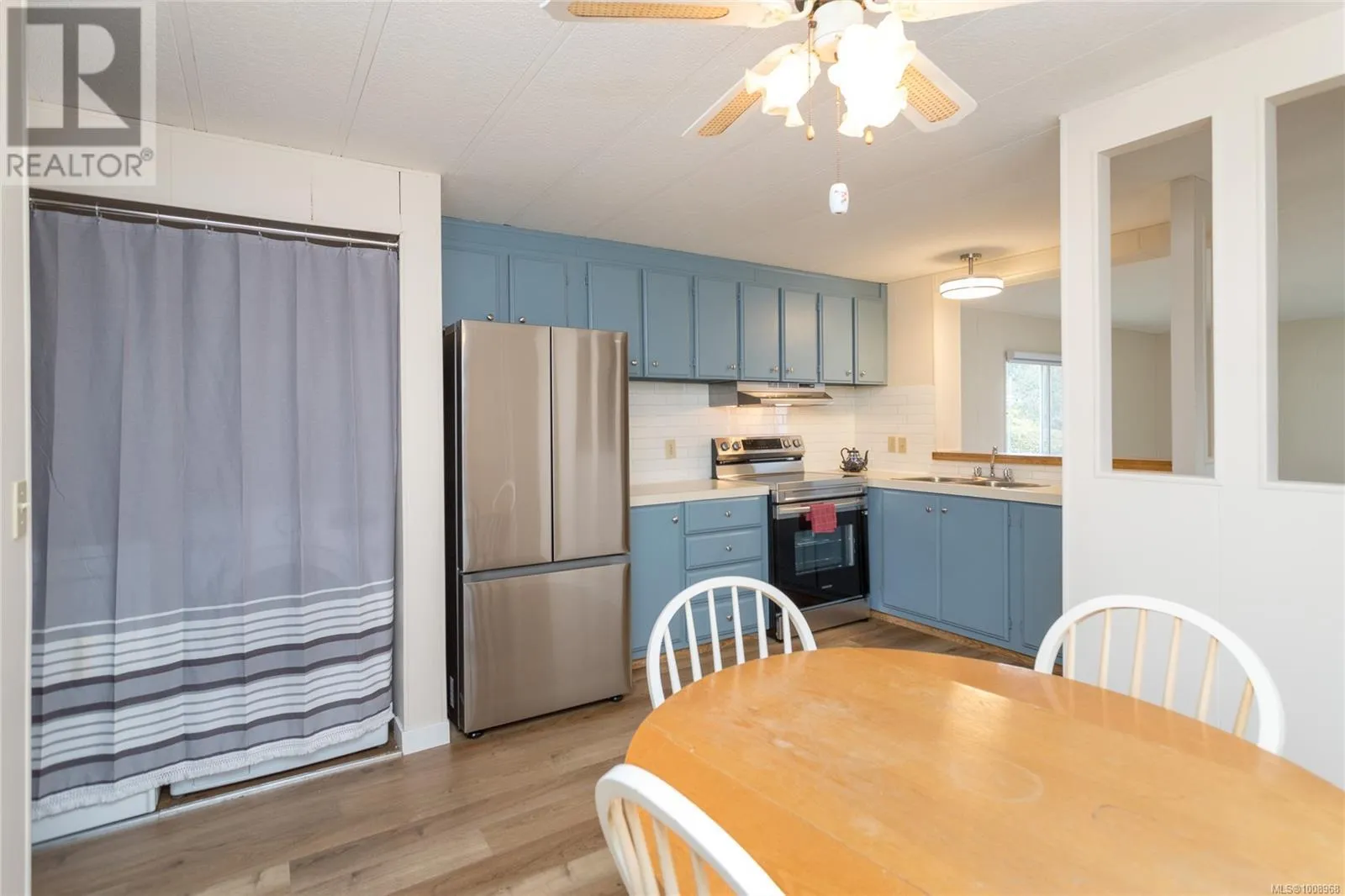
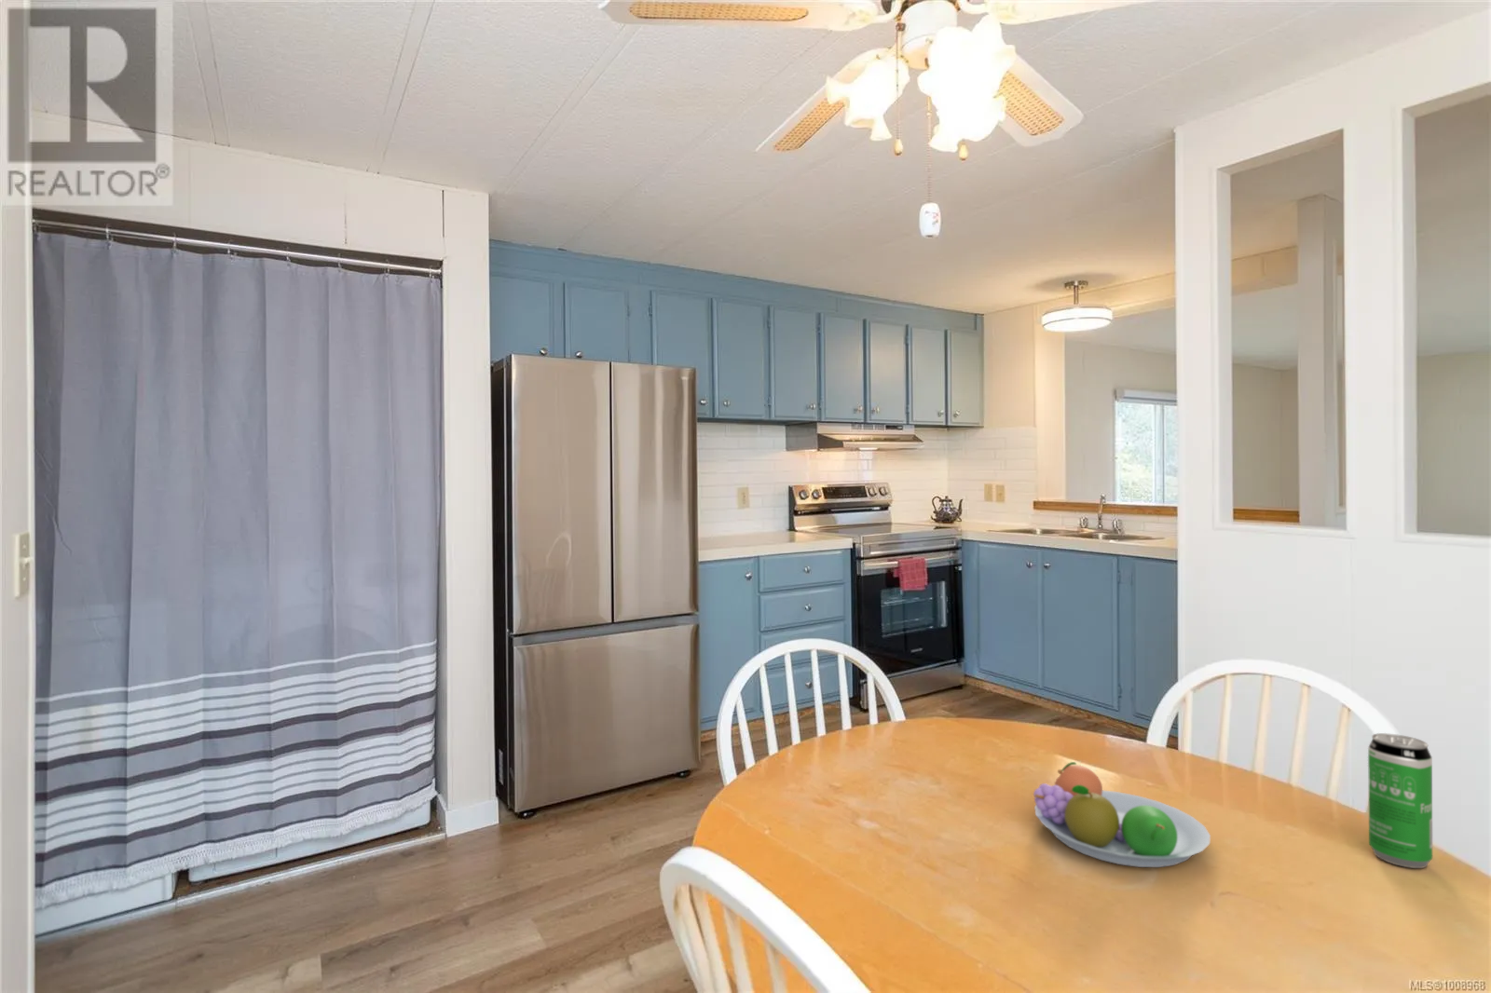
+ fruit bowl (1119, 808)
+ beverage can (1400, 798)
